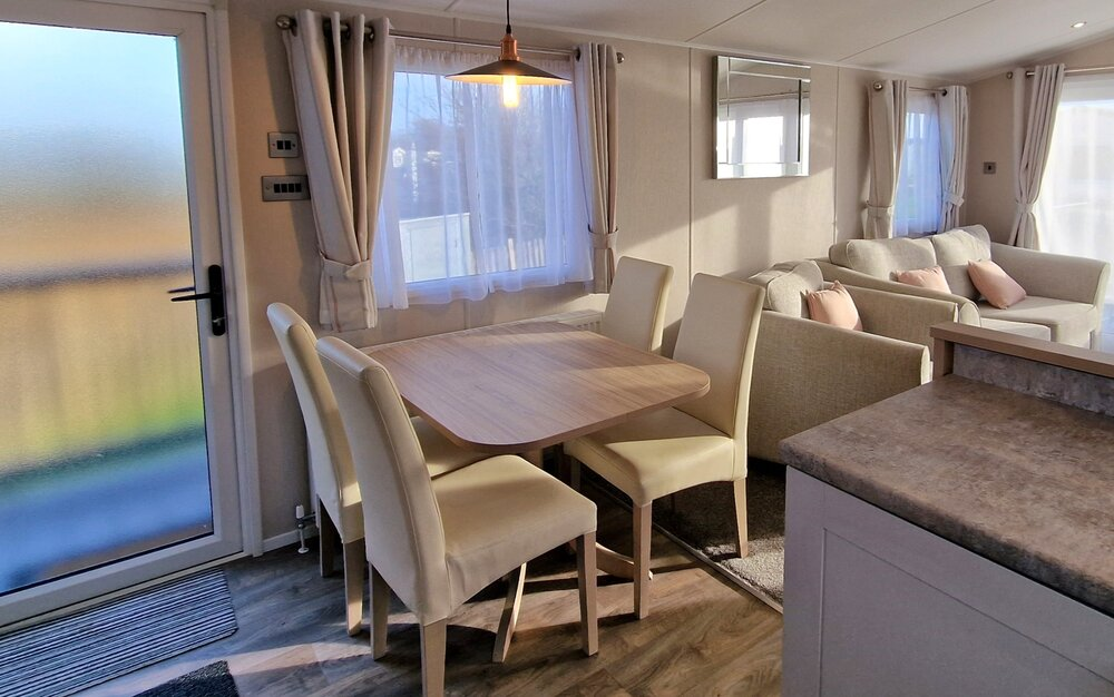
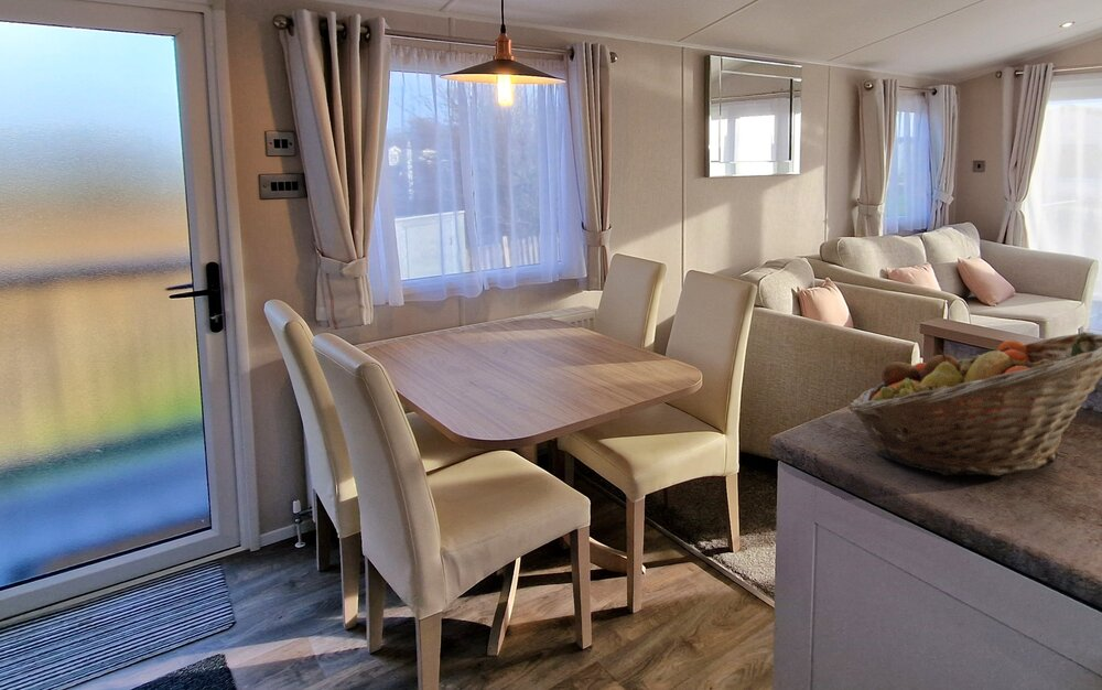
+ fruit basket (976, 393)
